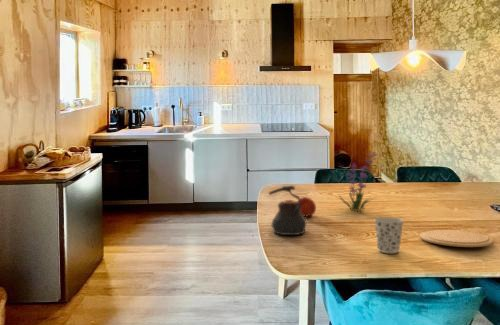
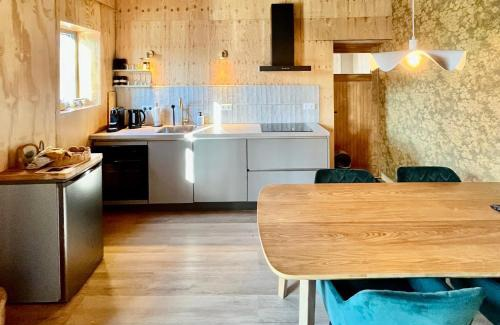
- cup (388, 235)
- plant (358, 181)
- teapot (289, 209)
- plate (455, 237)
- fruit (305, 206)
